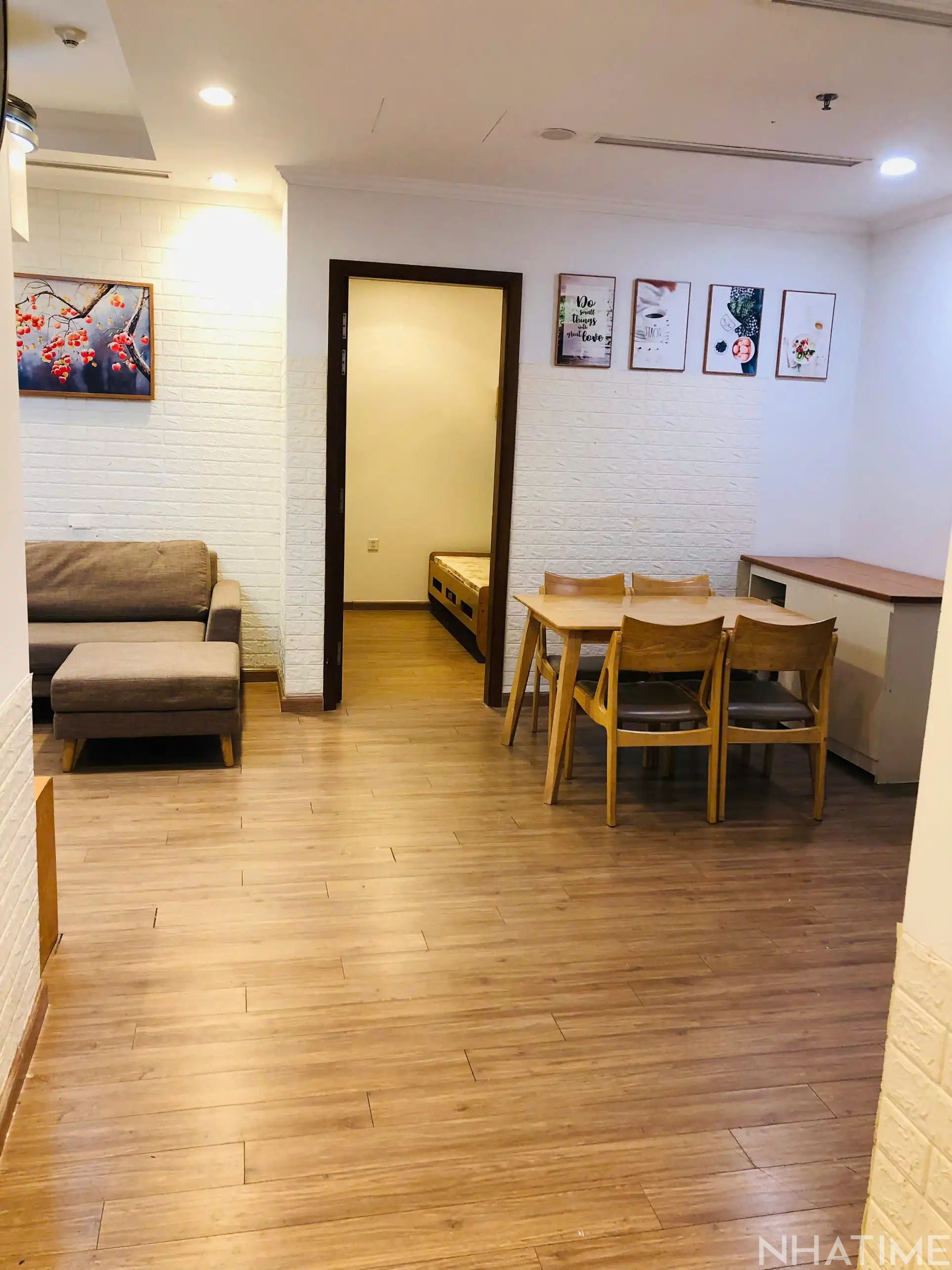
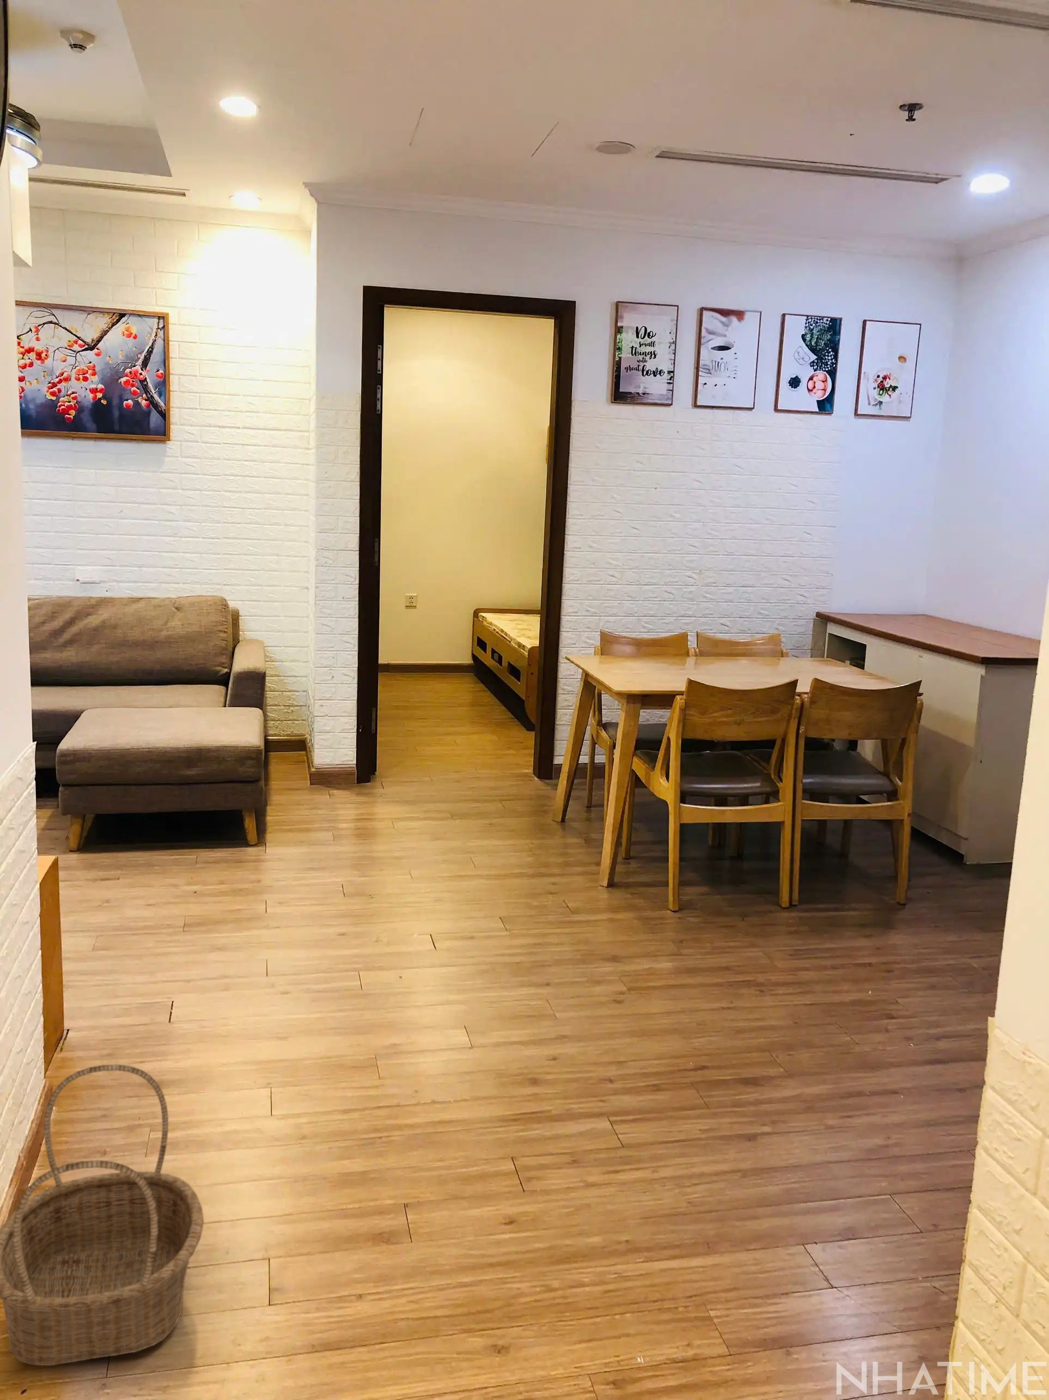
+ basket (98, 1210)
